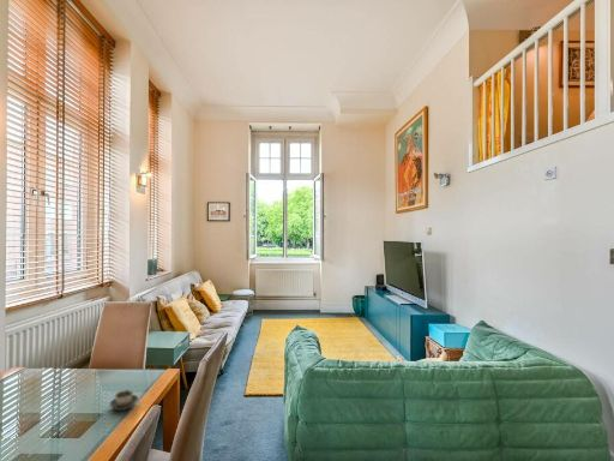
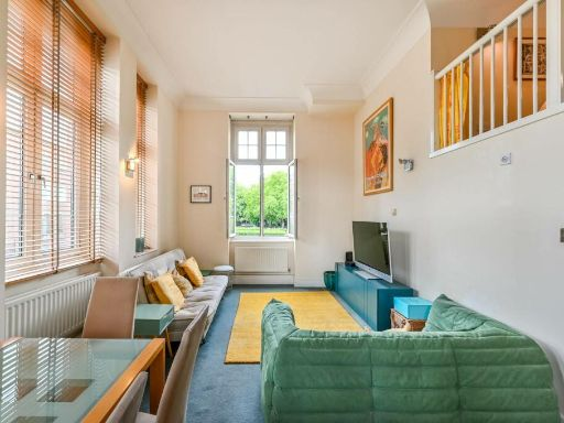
- cup (124, 400)
